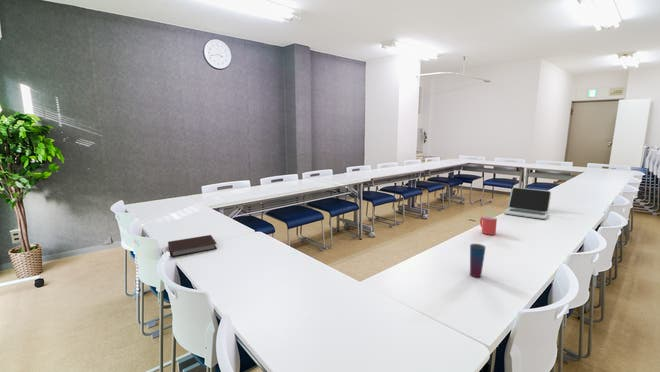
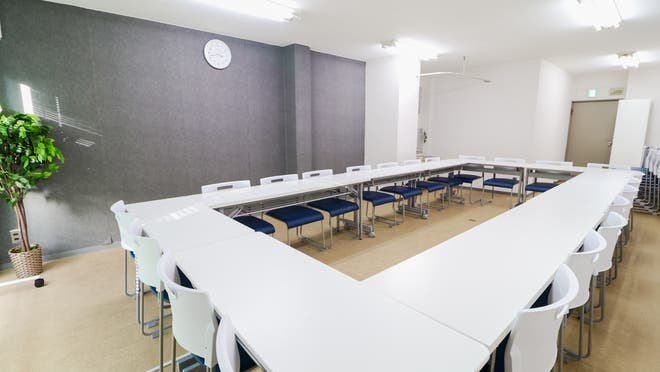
- laptop (527, 202)
- cup (476, 260)
- notebook (192, 244)
- mug (487, 224)
